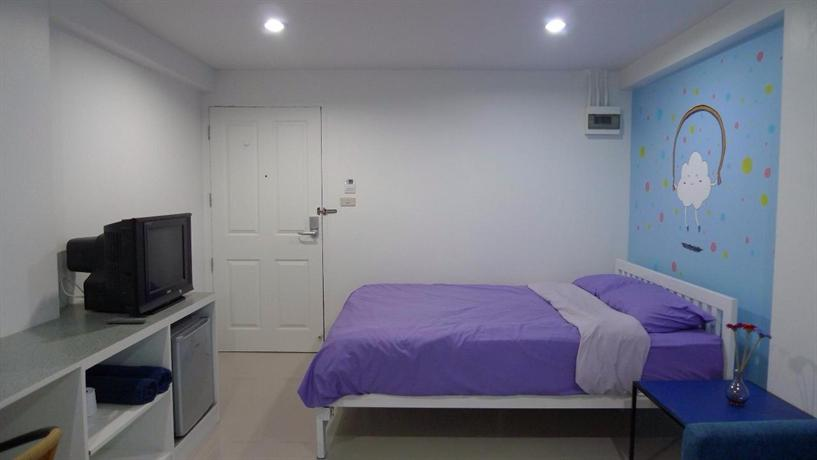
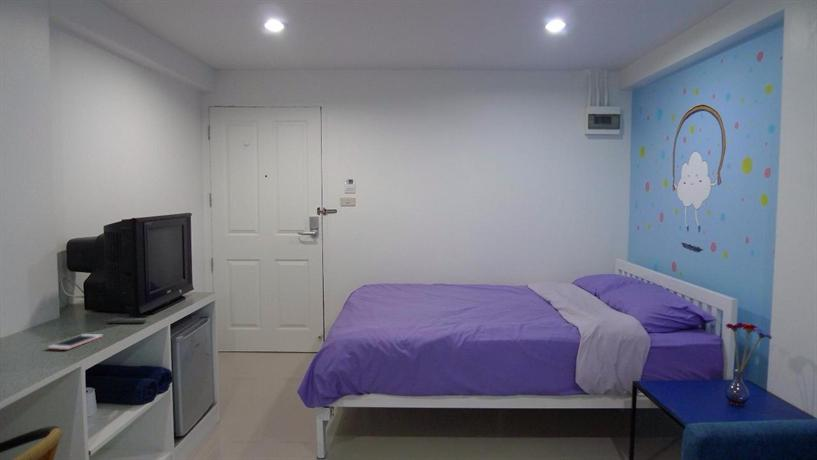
+ cell phone (76, 341)
